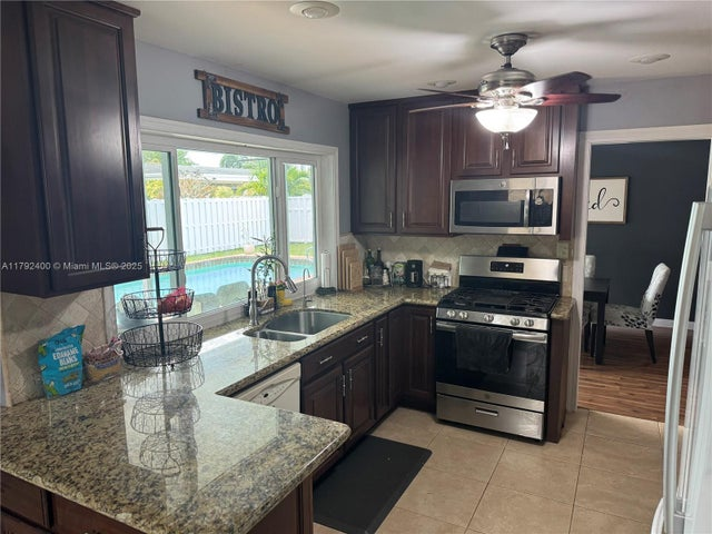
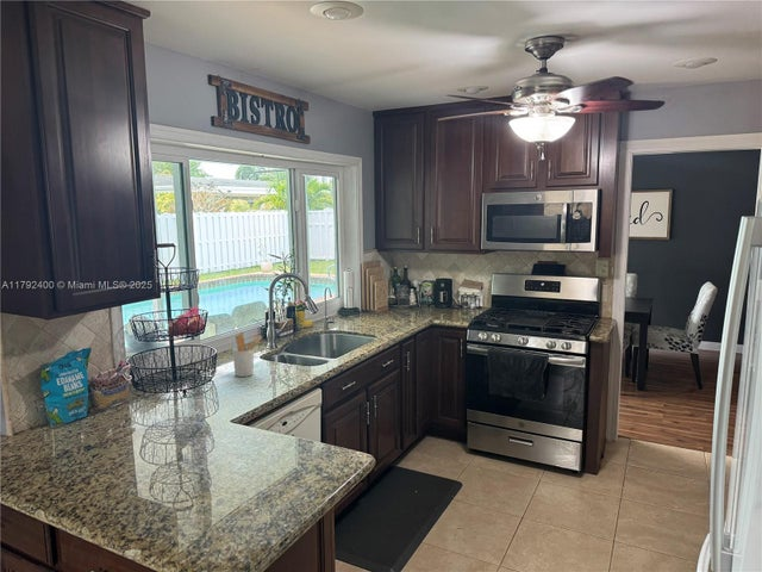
+ utensil holder (248, 354)
